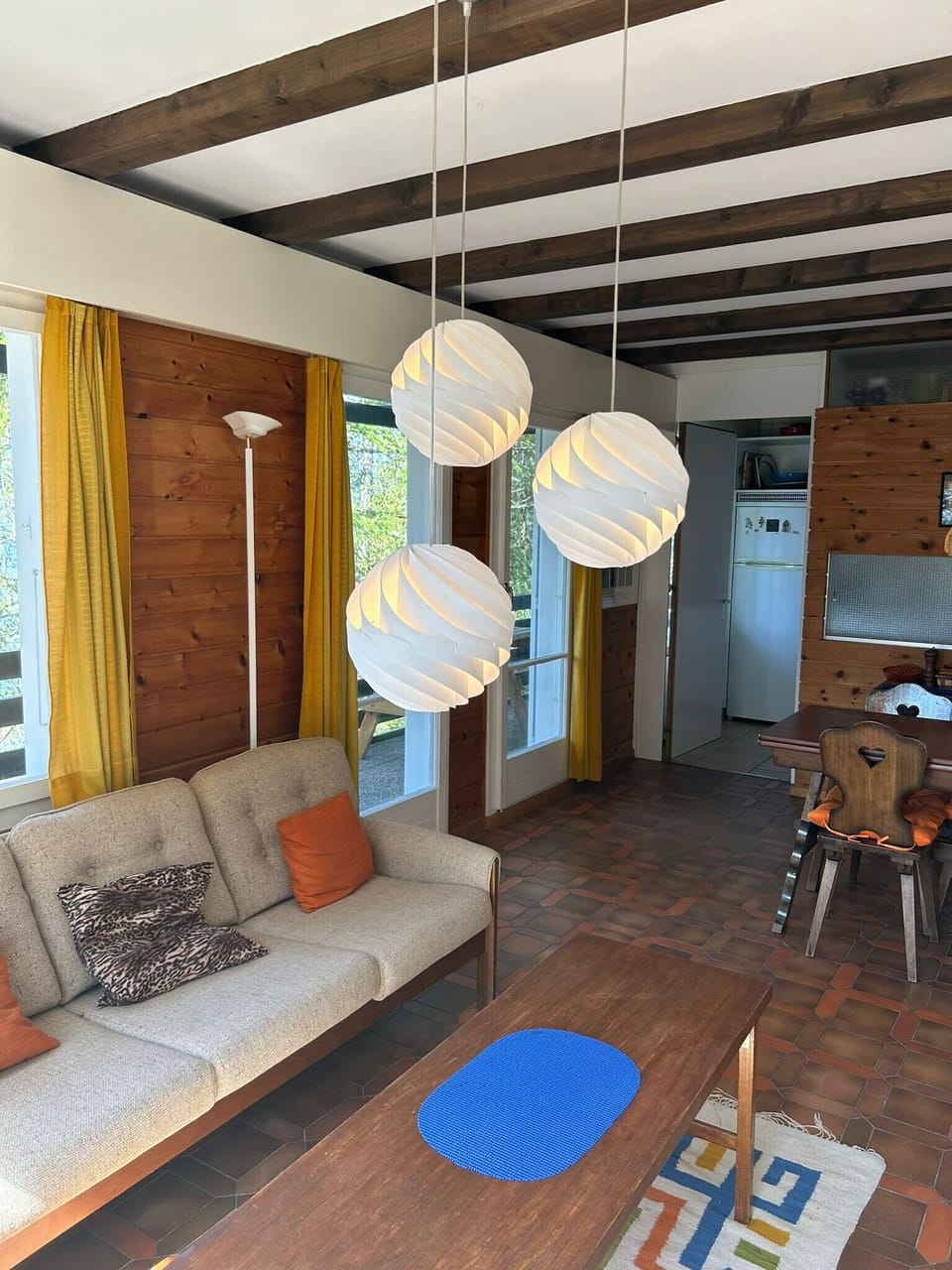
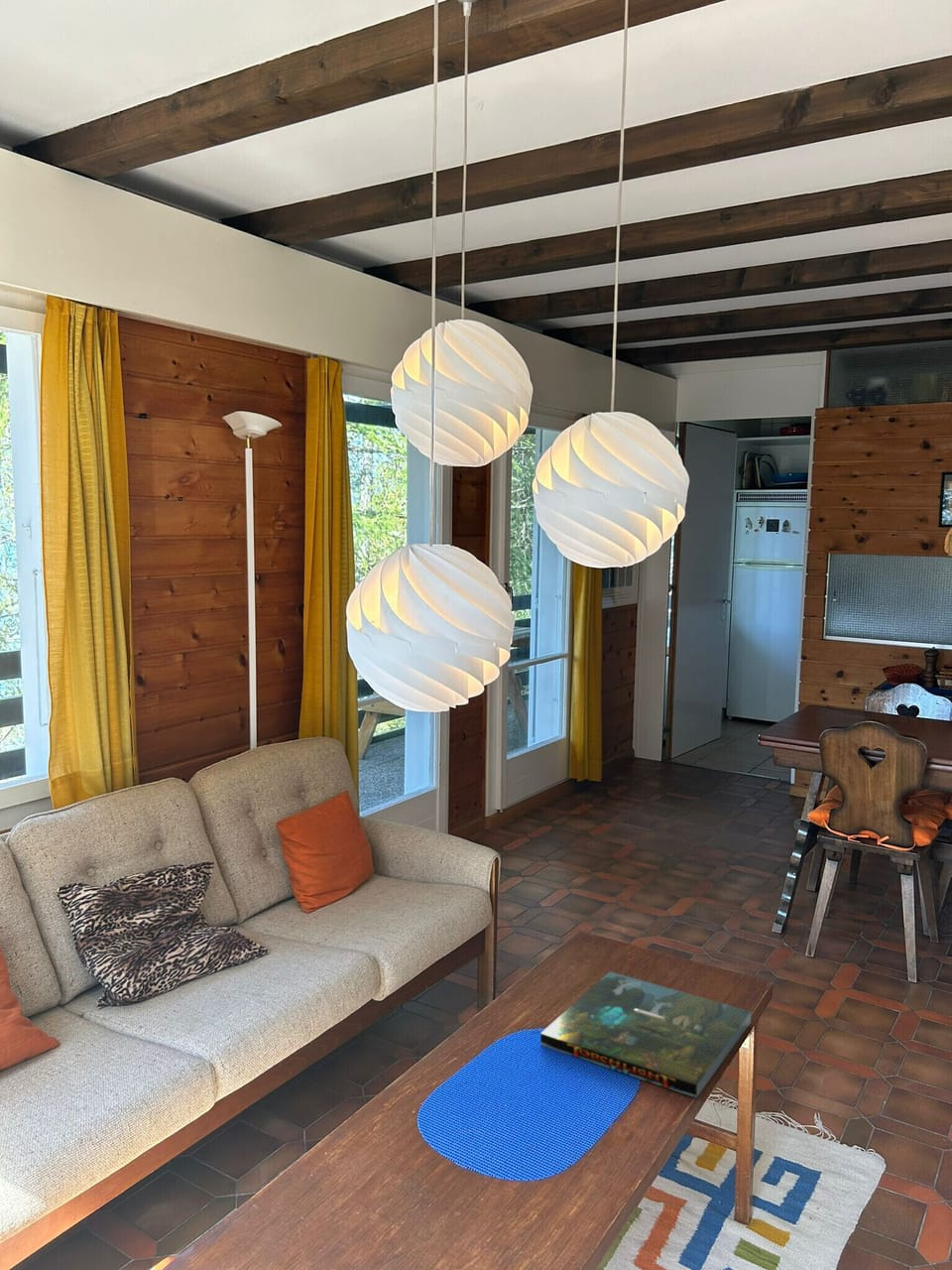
+ board game (648, 1023)
